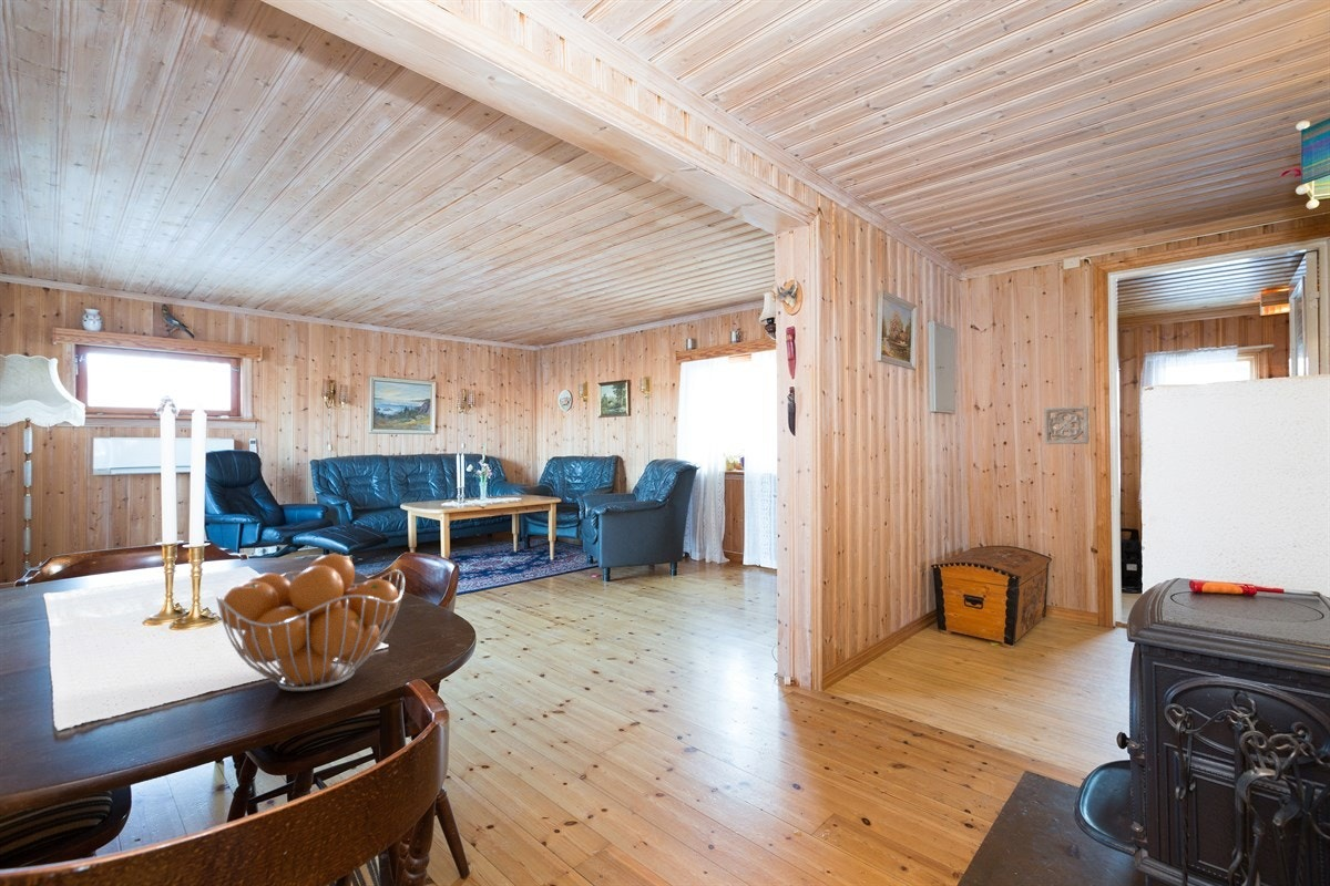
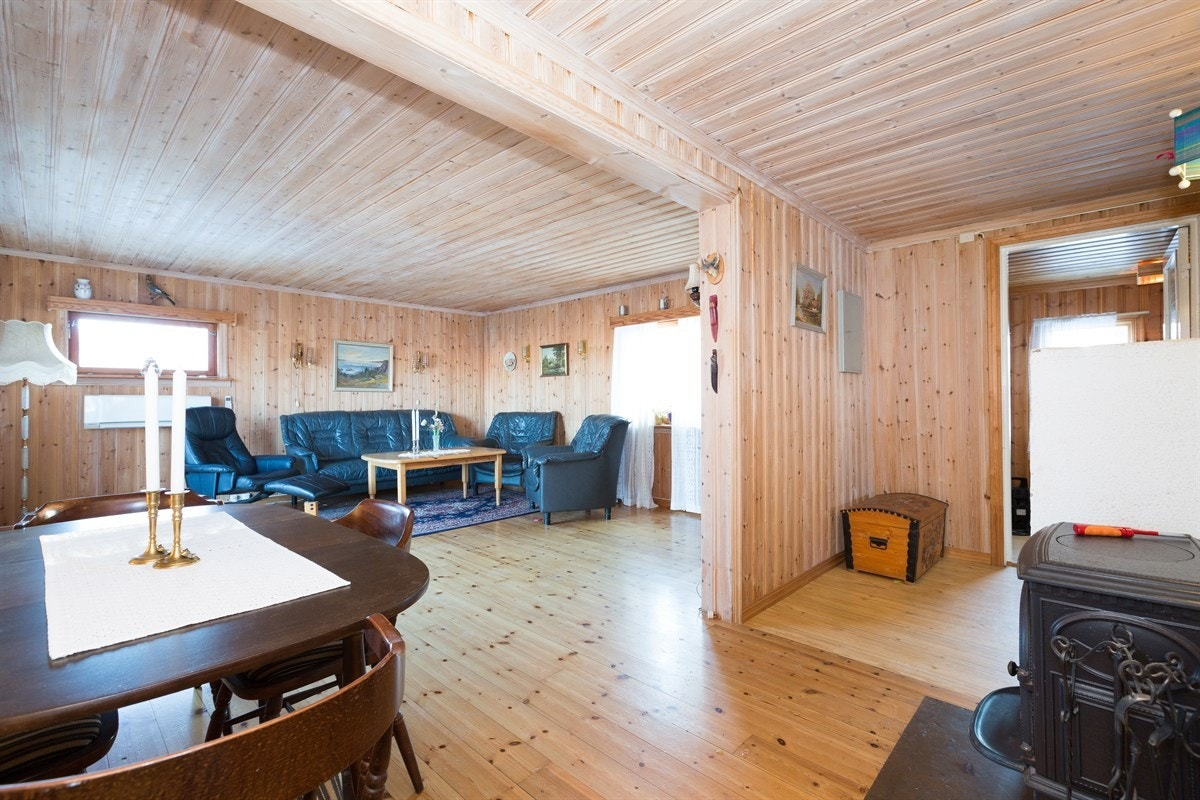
- fruit basket (317, 618)
- wall ornament (1065, 425)
